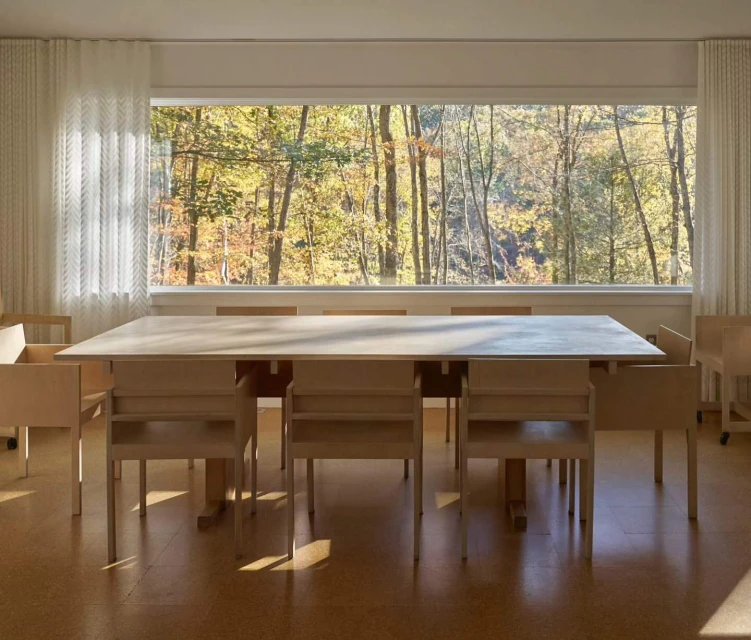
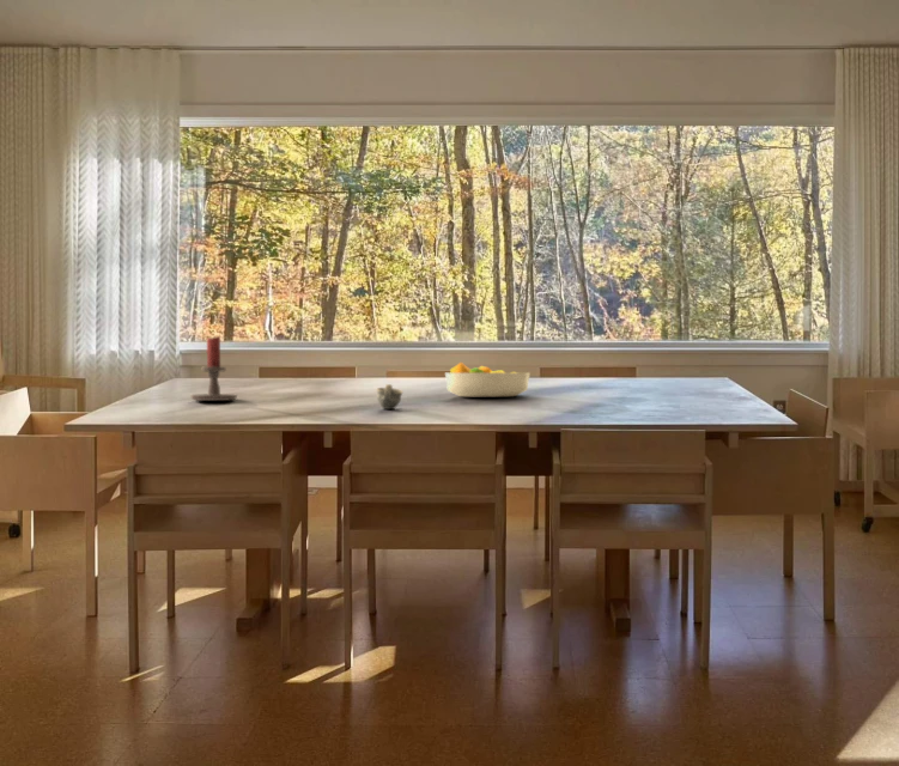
+ fruit bowl (487, 378)
+ cup (388, 396)
+ candle holder (214, 367)
